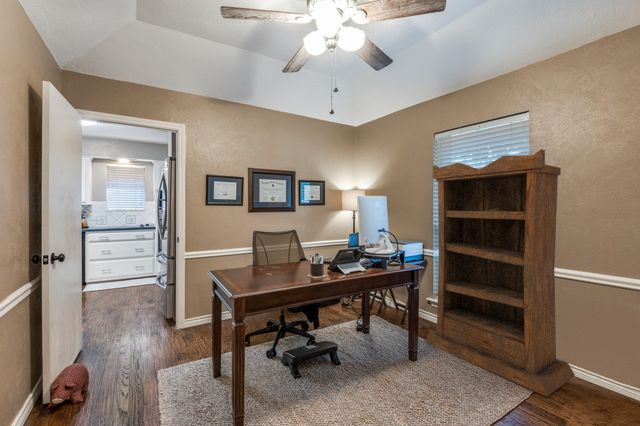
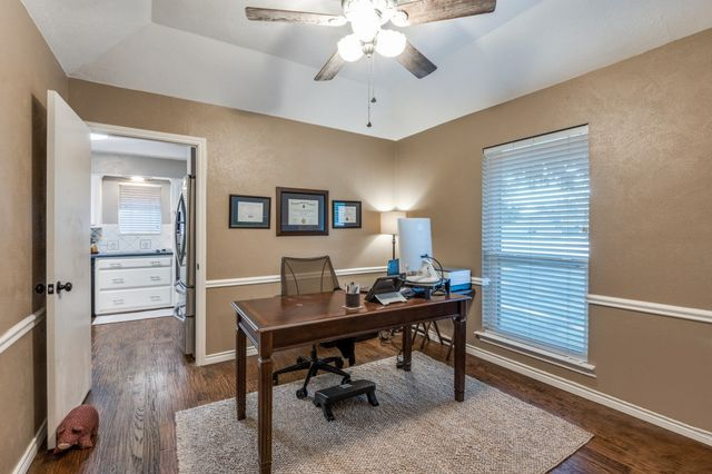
- bookshelf (492, 259)
